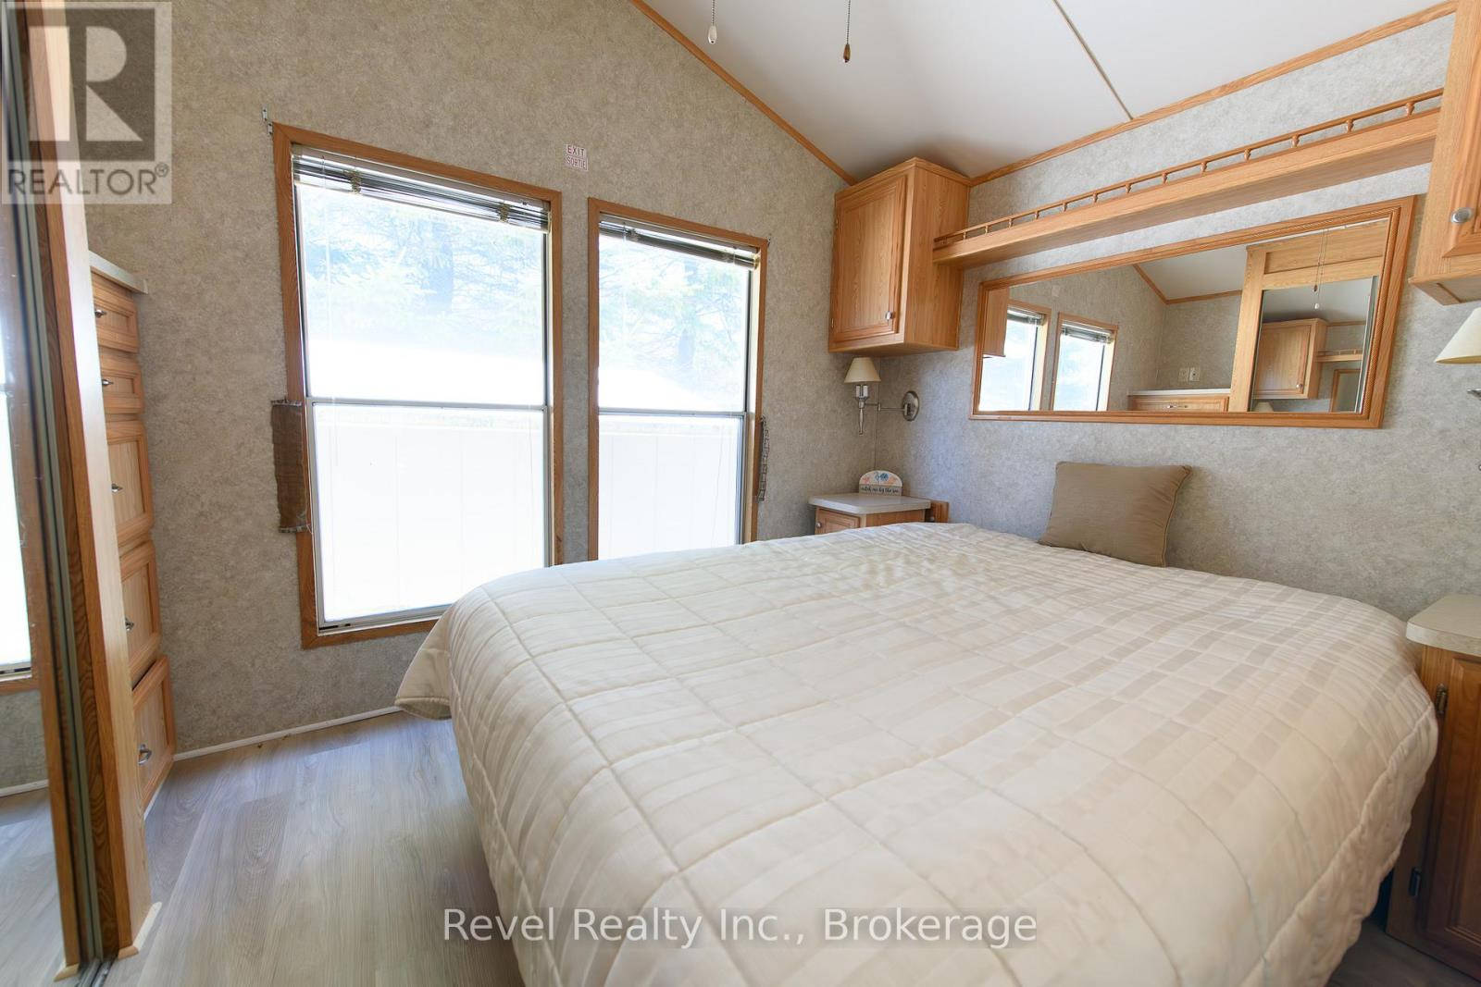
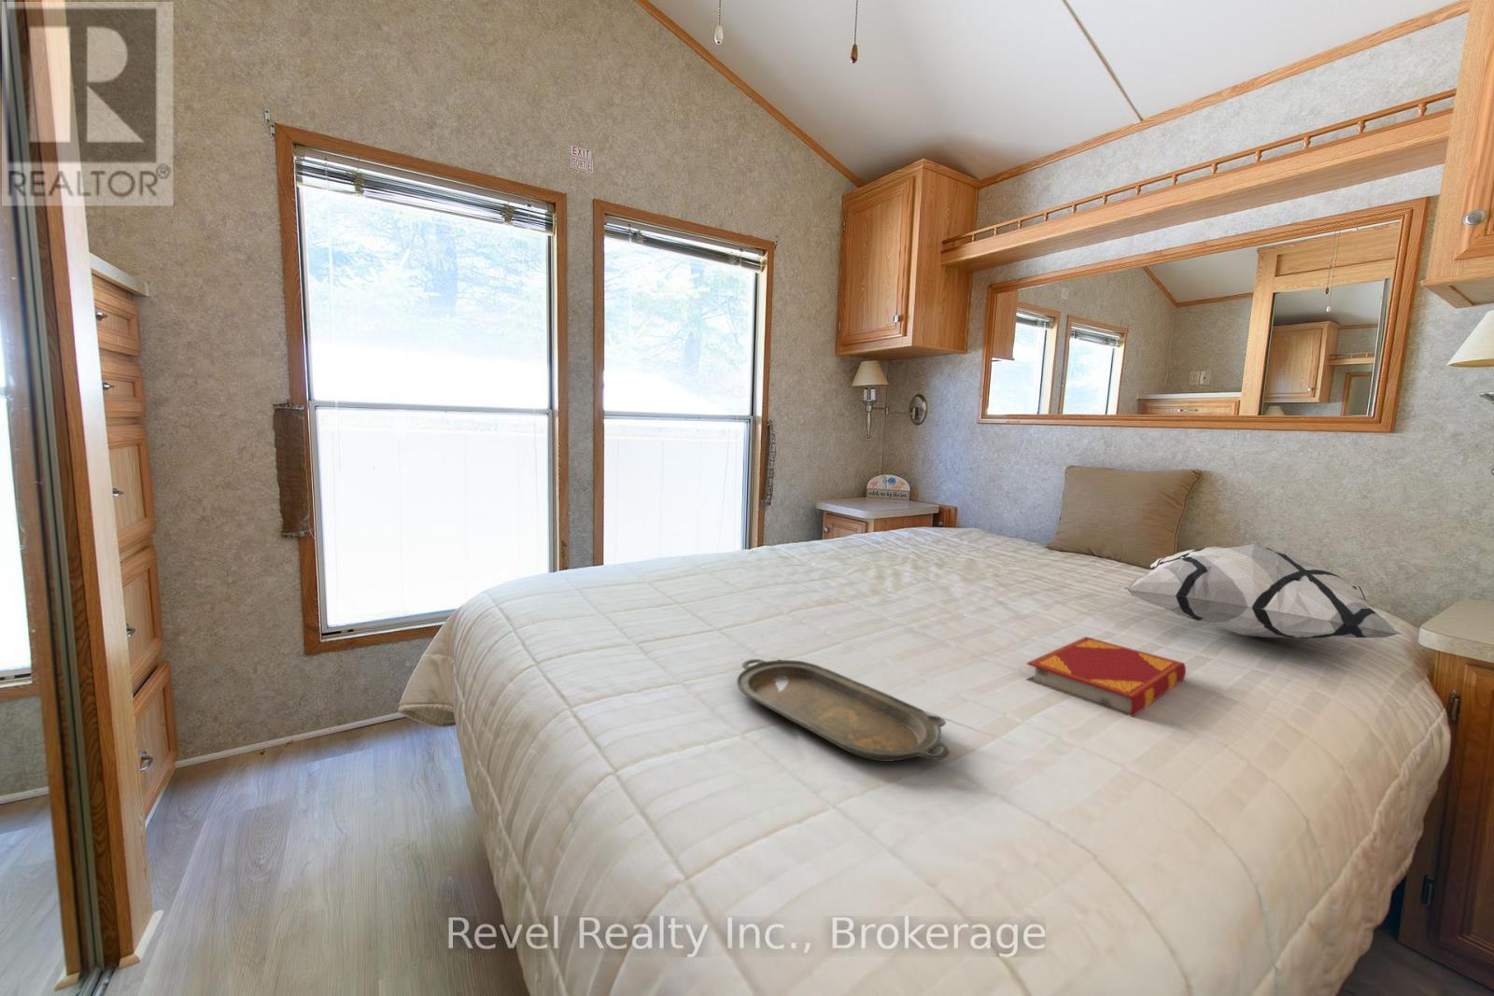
+ decorative pillow (1248, 591)
+ serving tray (828, 706)
+ hardback book (1106, 673)
